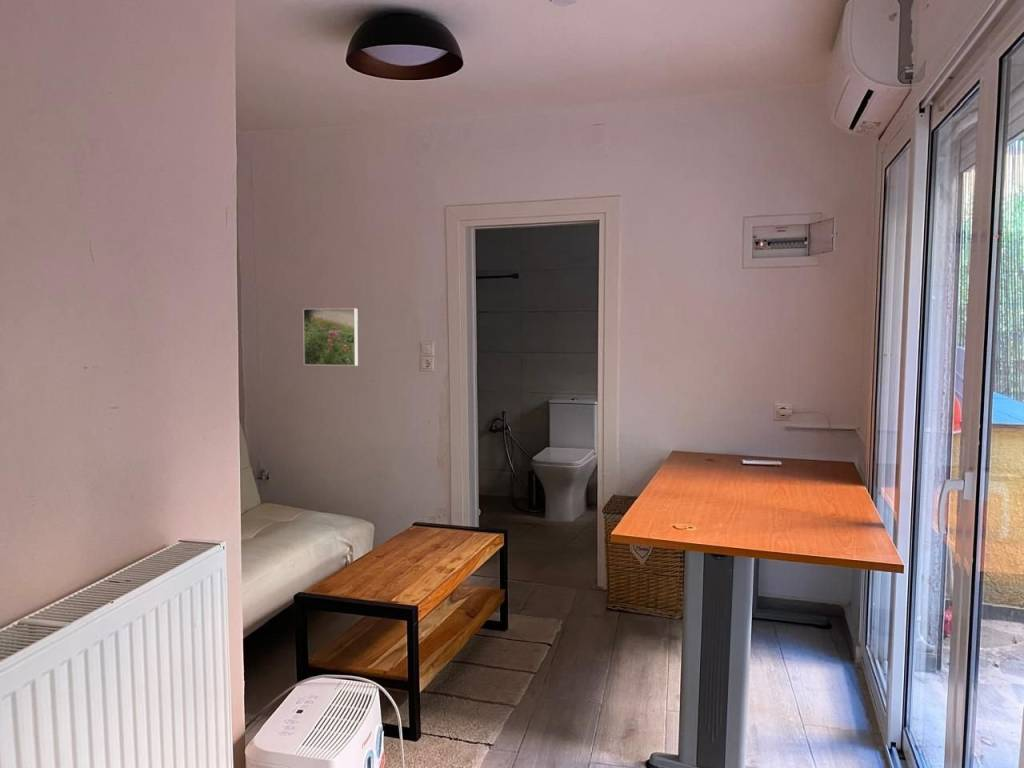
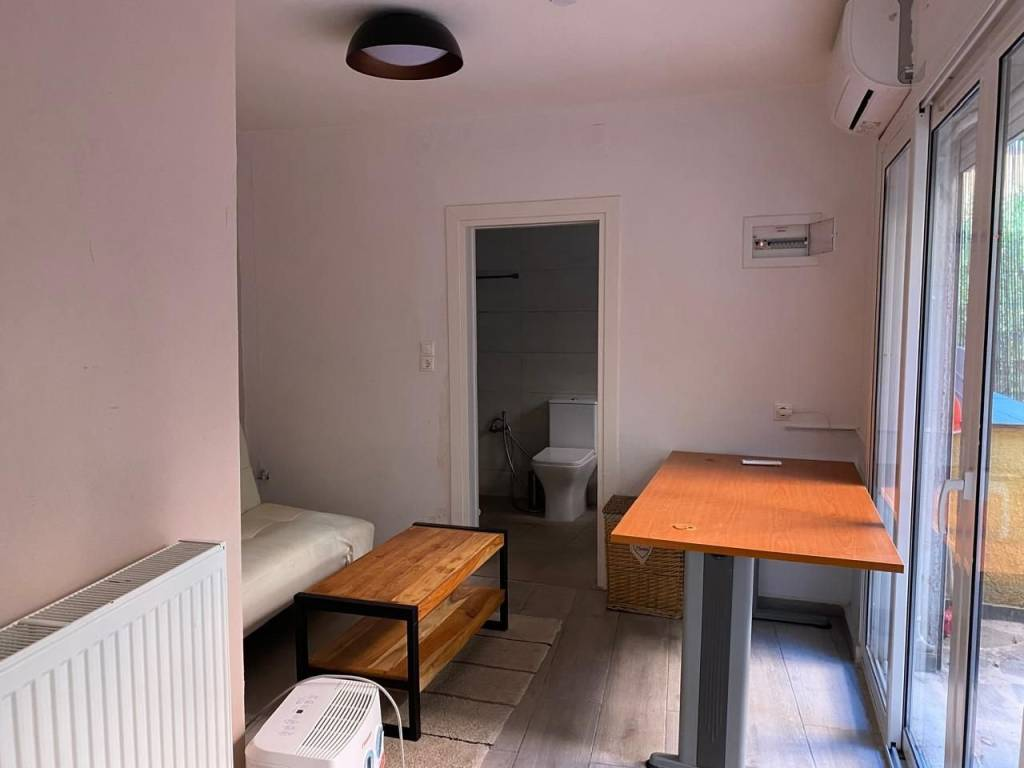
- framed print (330, 337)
